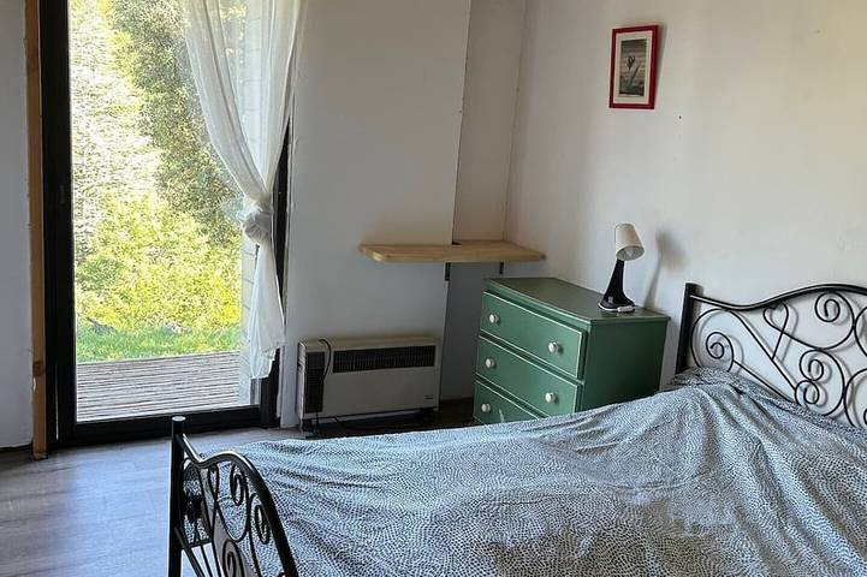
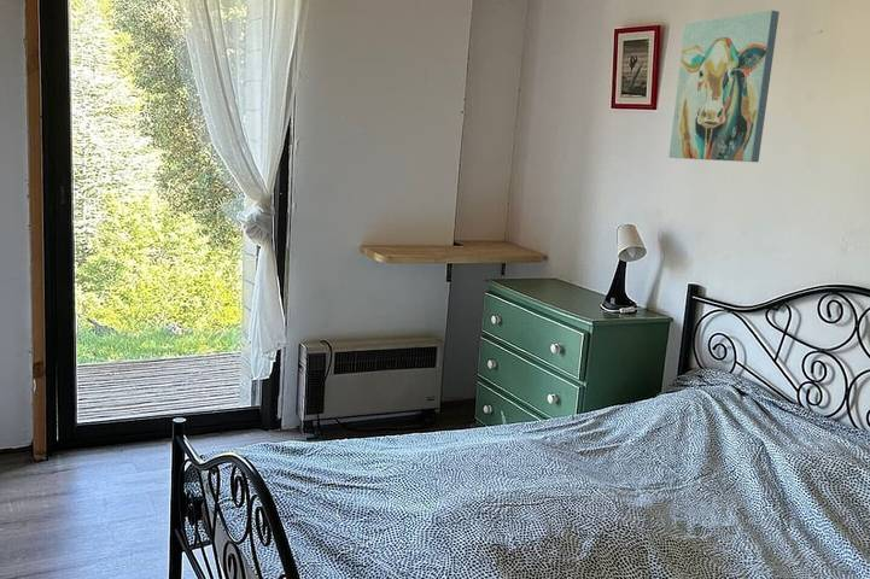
+ wall art (719, 89)
